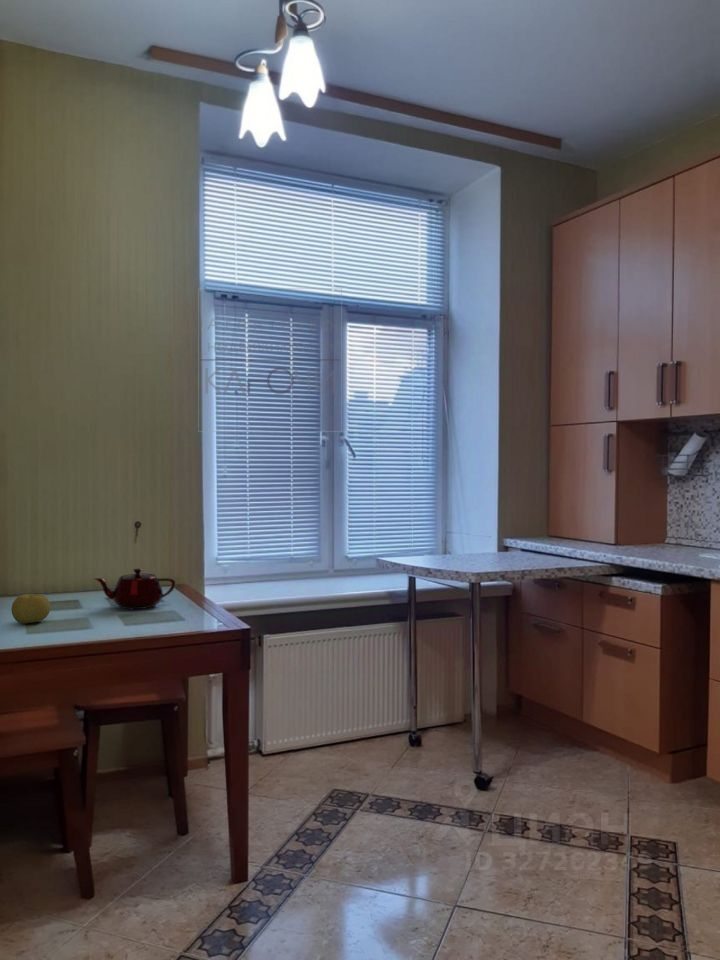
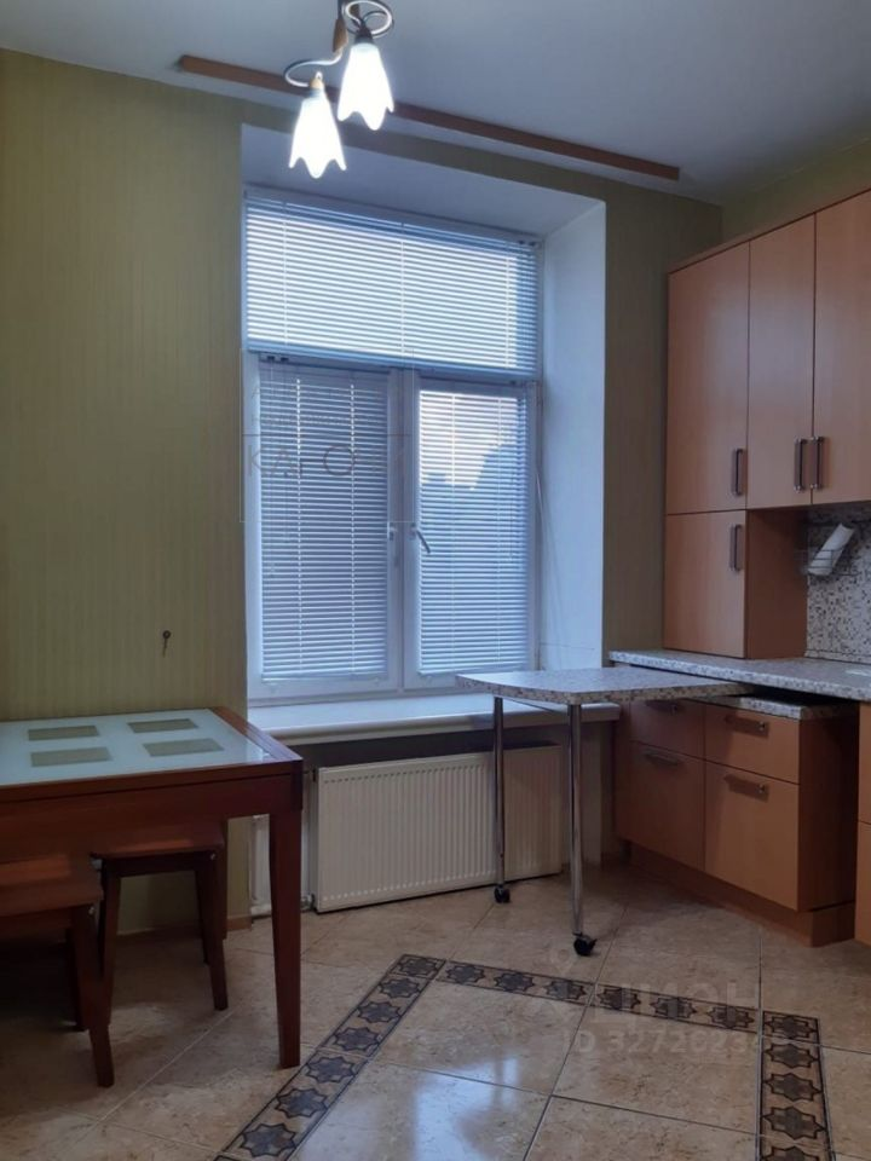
- fruit (31, 608)
- teapot (135, 587)
